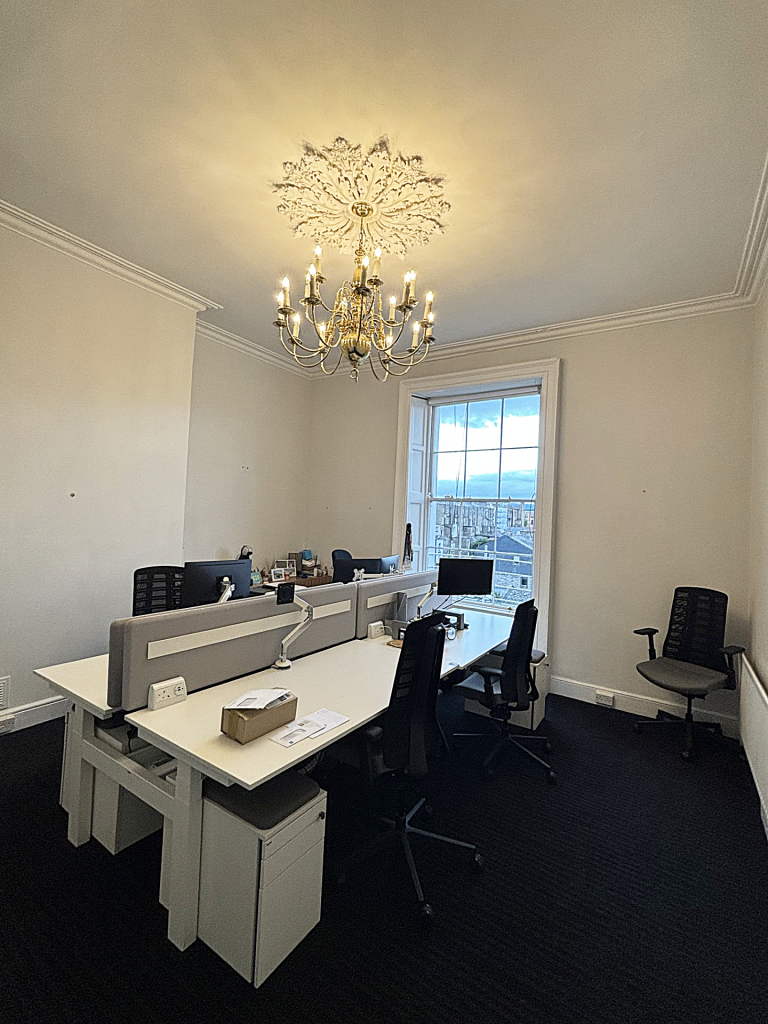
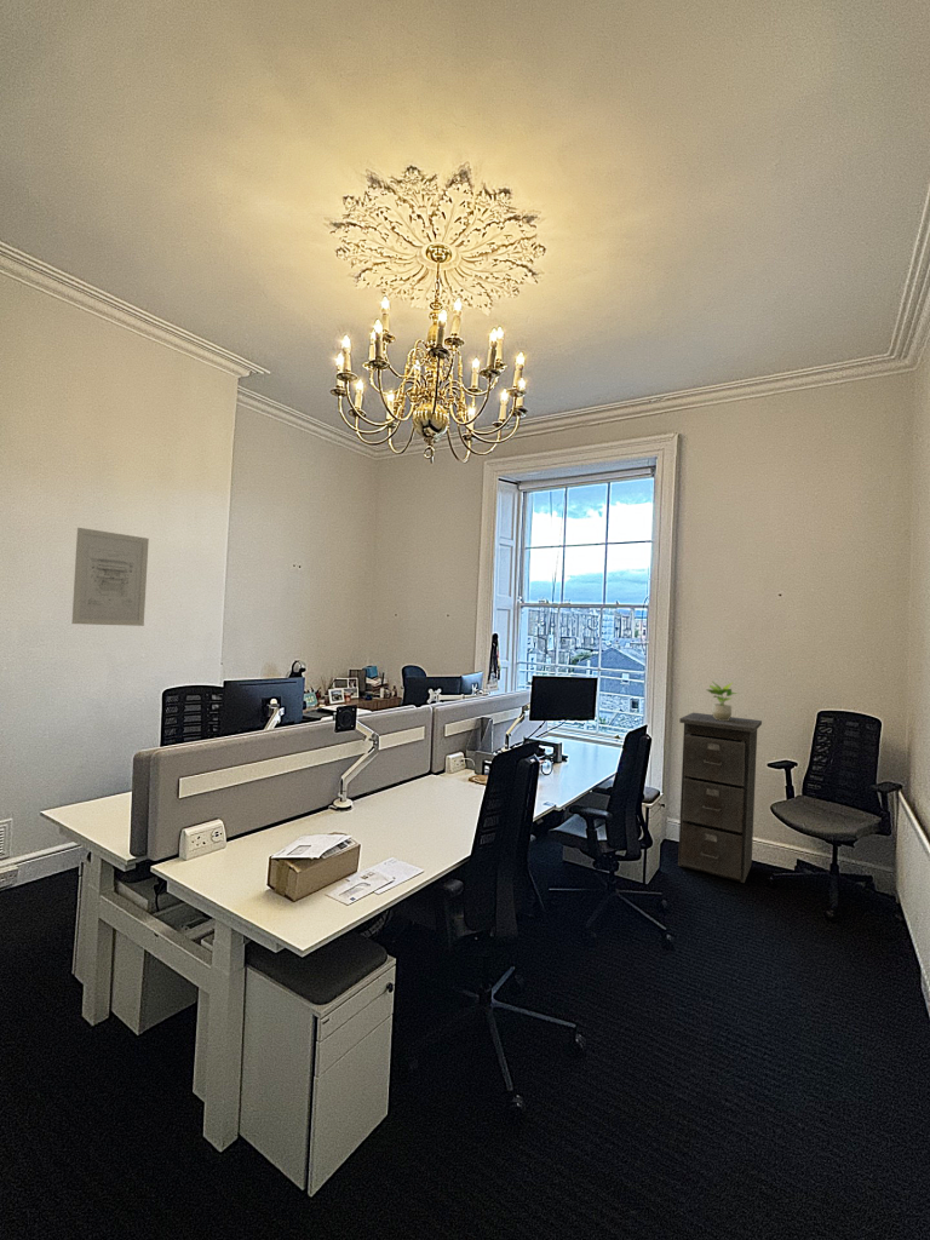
+ wall art (111, 579)
+ filing cabinet (717, 793)
+ potted plant (718, 700)
